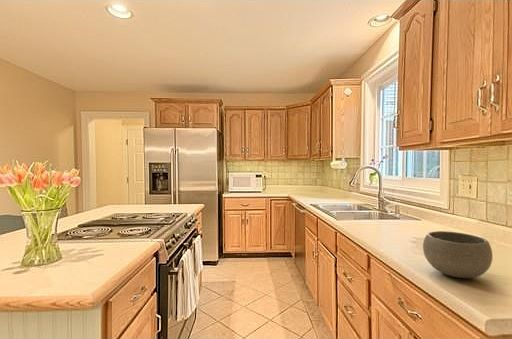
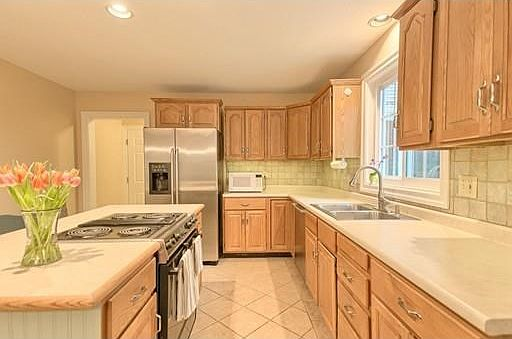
- bowl (455, 256)
